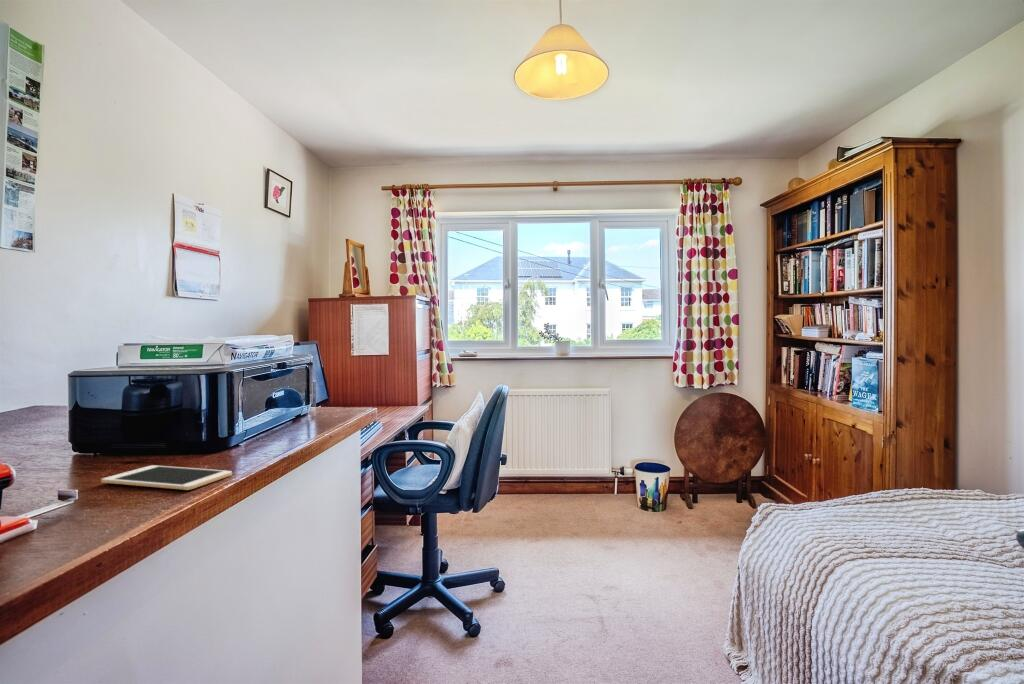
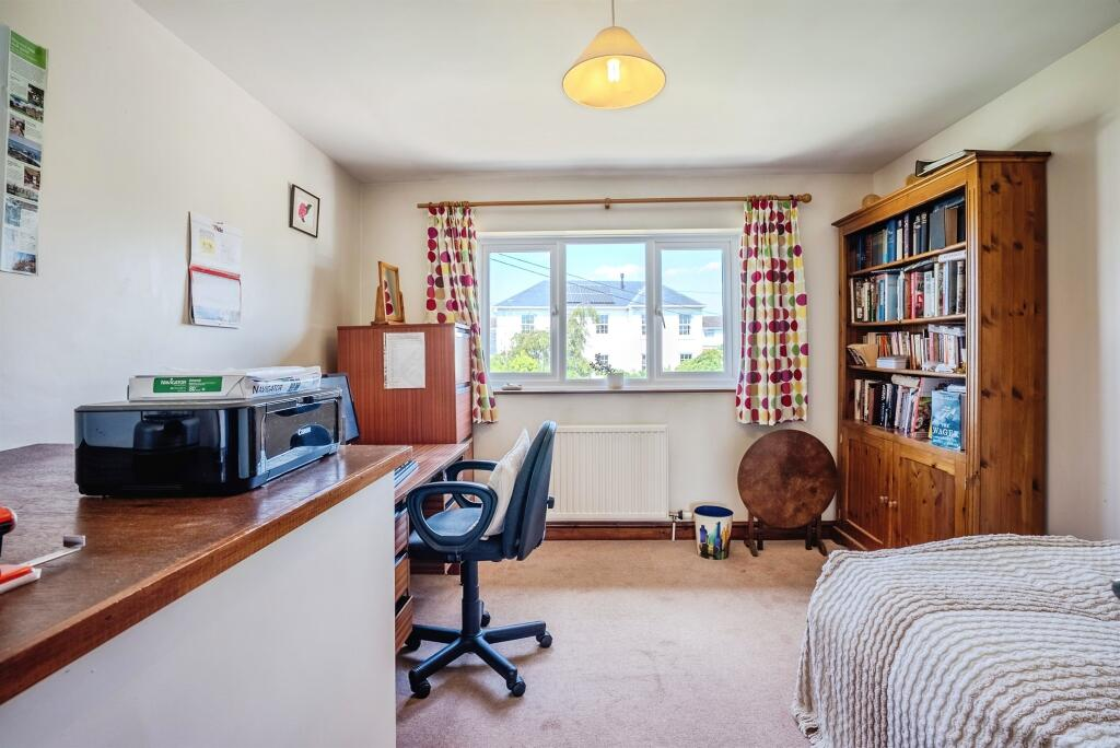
- cell phone (168, 476)
